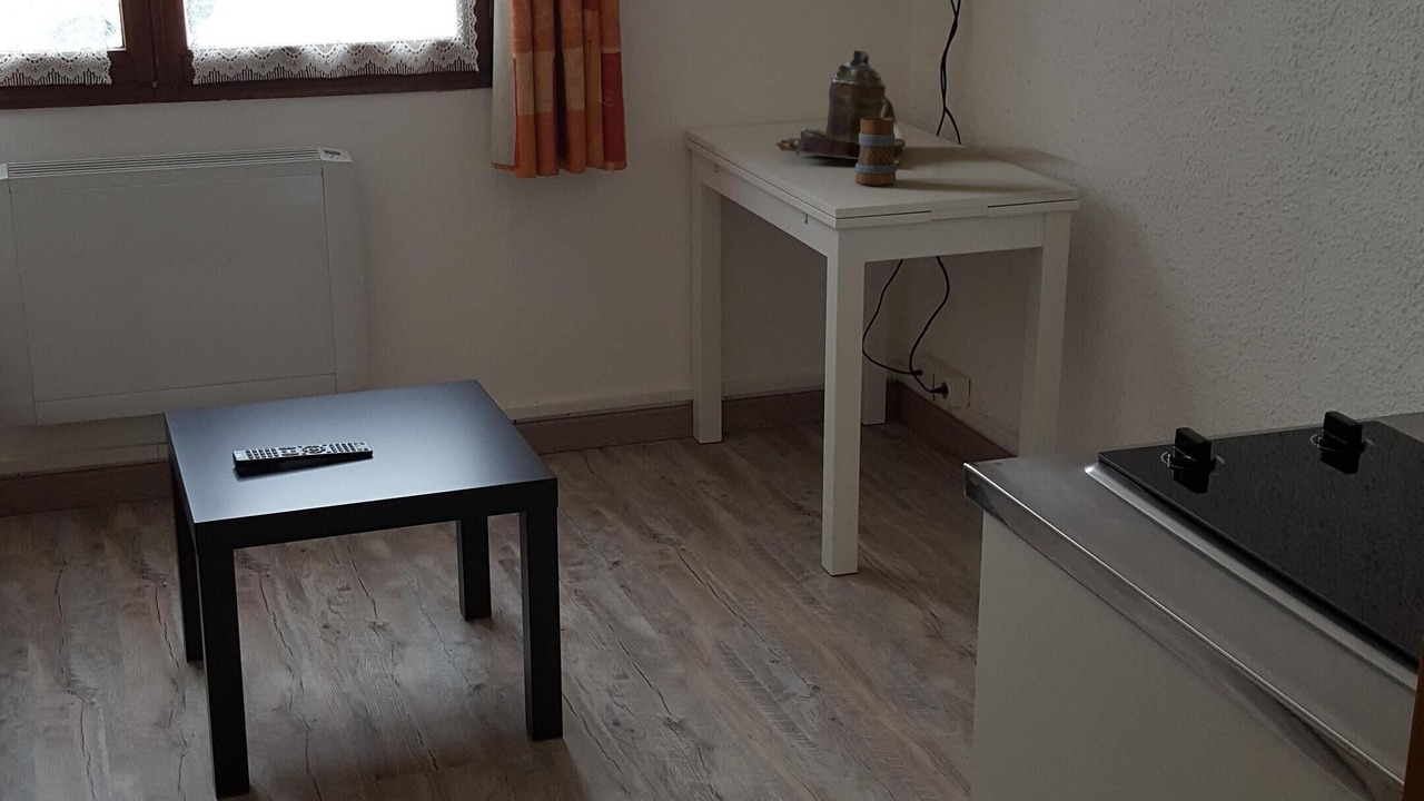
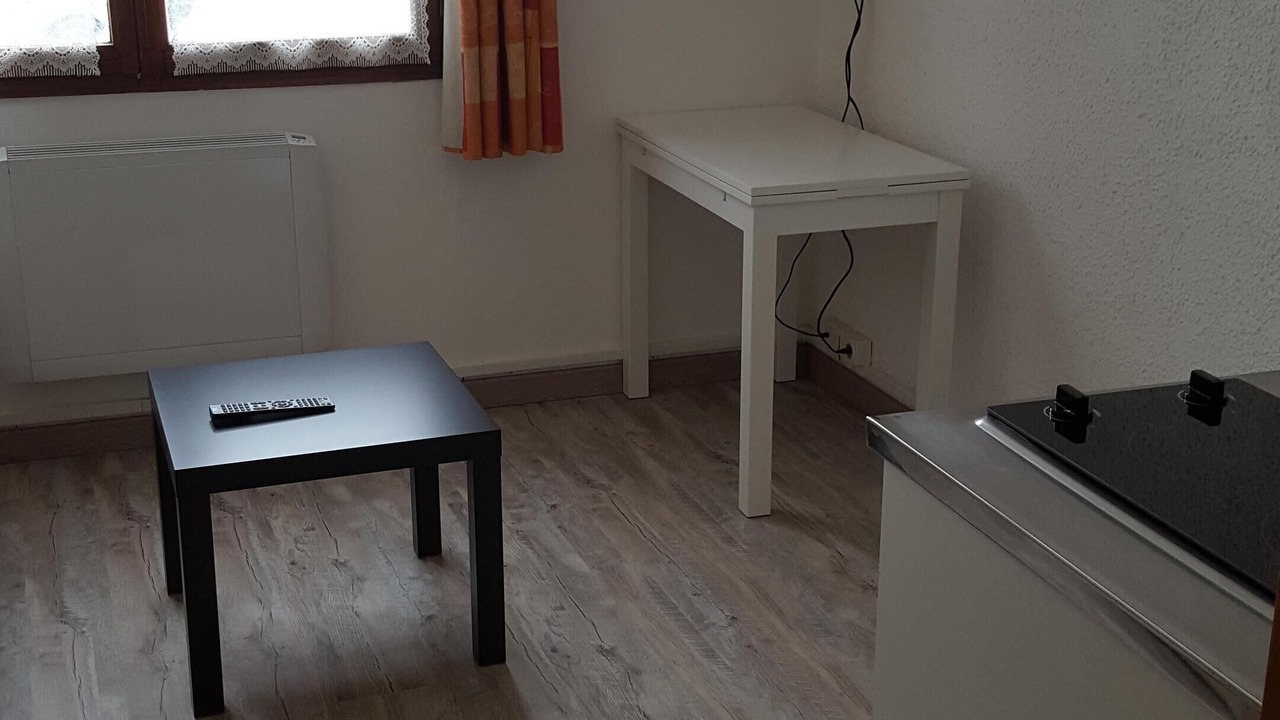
- teapot (843, 103)
- mug (877, 149)
